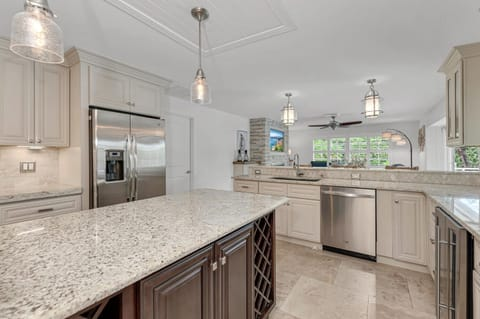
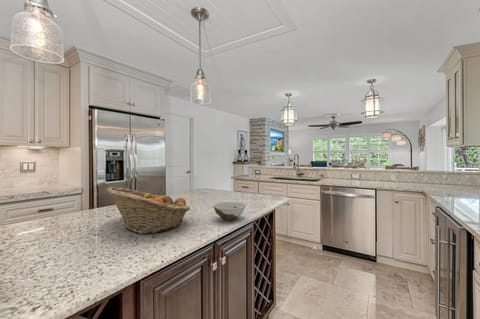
+ fruit basket (149, 205)
+ bowl (229, 211)
